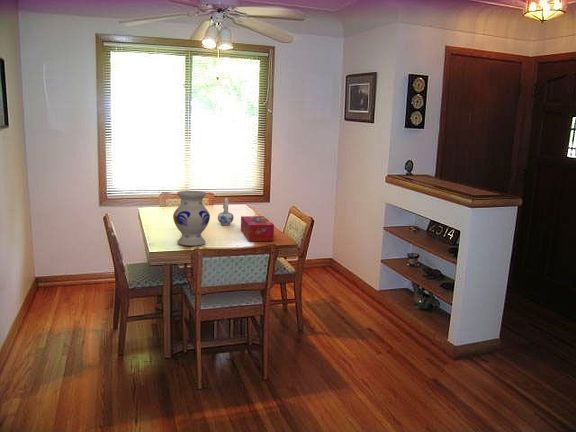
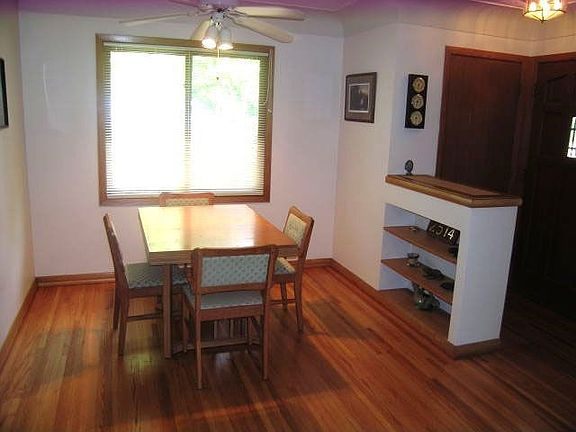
- vase (191, 218)
- tissue box (256, 228)
- ceramic pitcher (225, 211)
